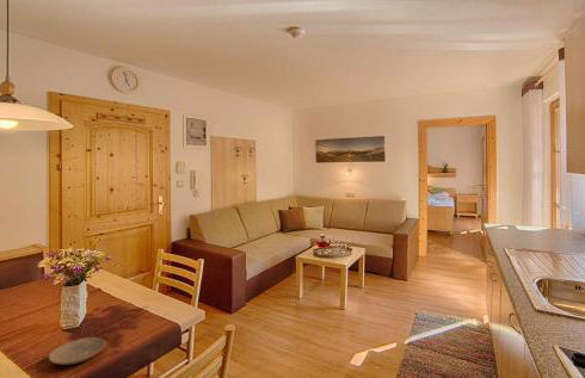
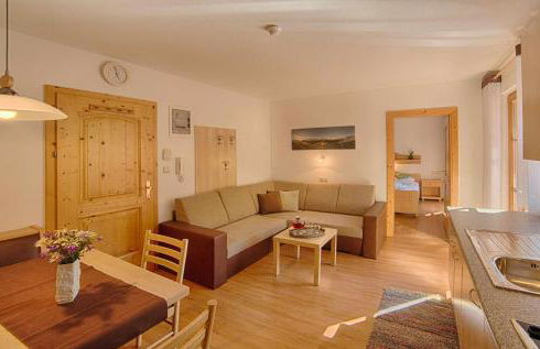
- plate (78, 352)
